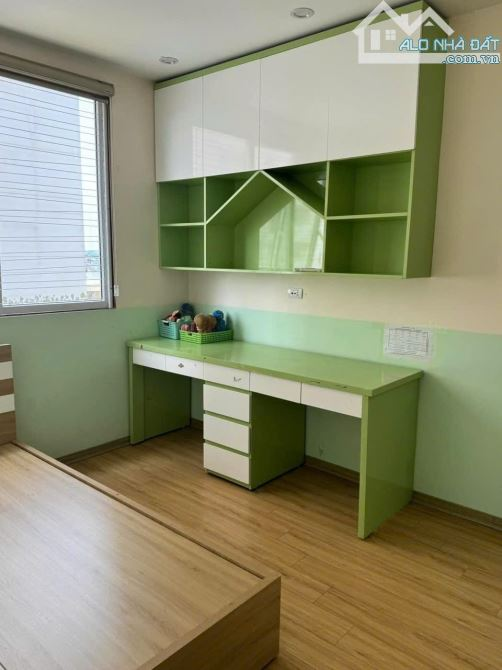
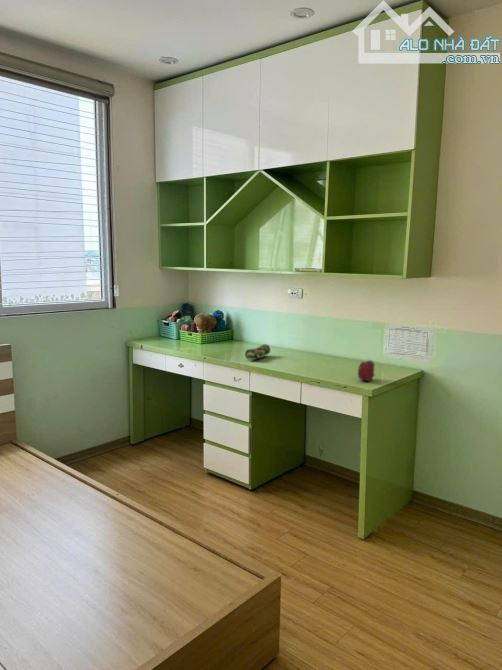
+ alarm clock (367, 370)
+ pencil case (257, 352)
